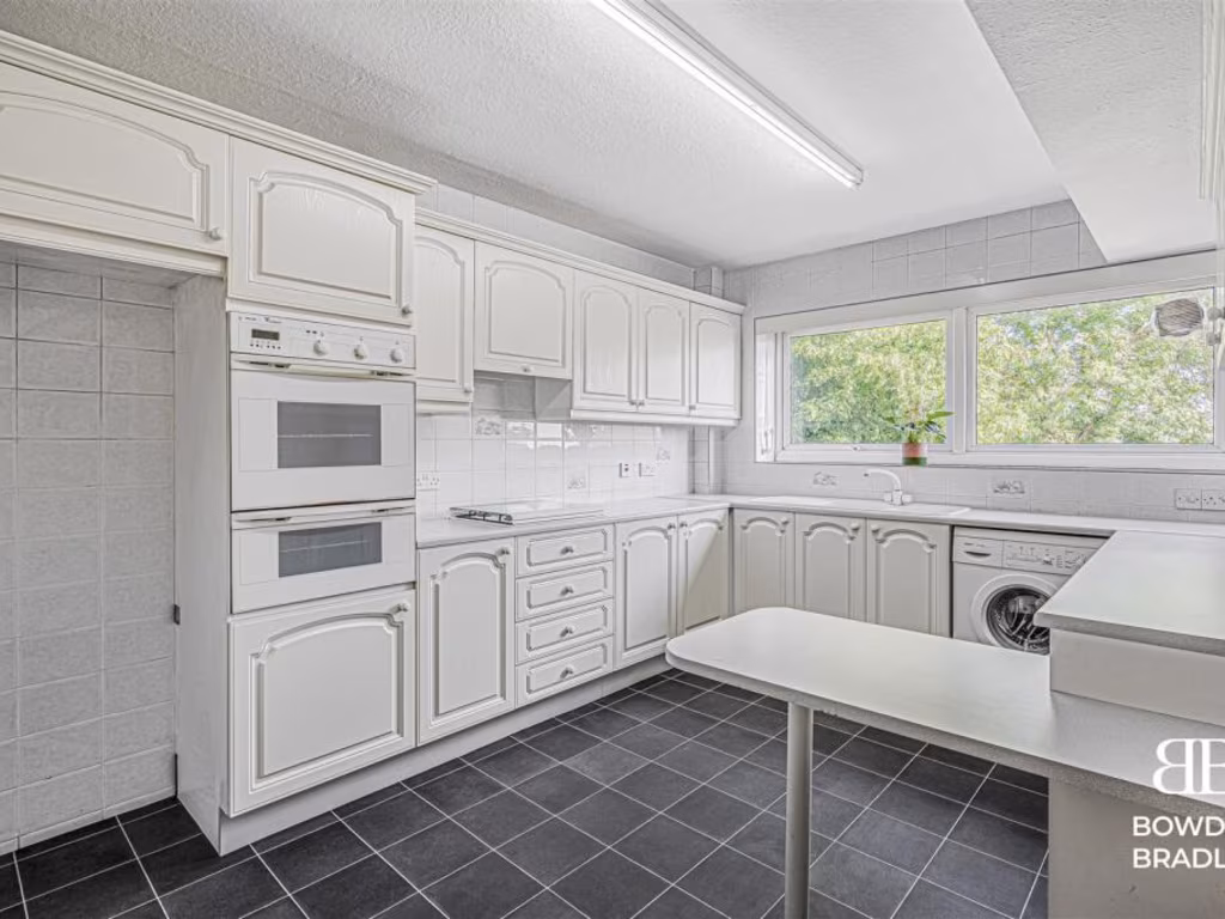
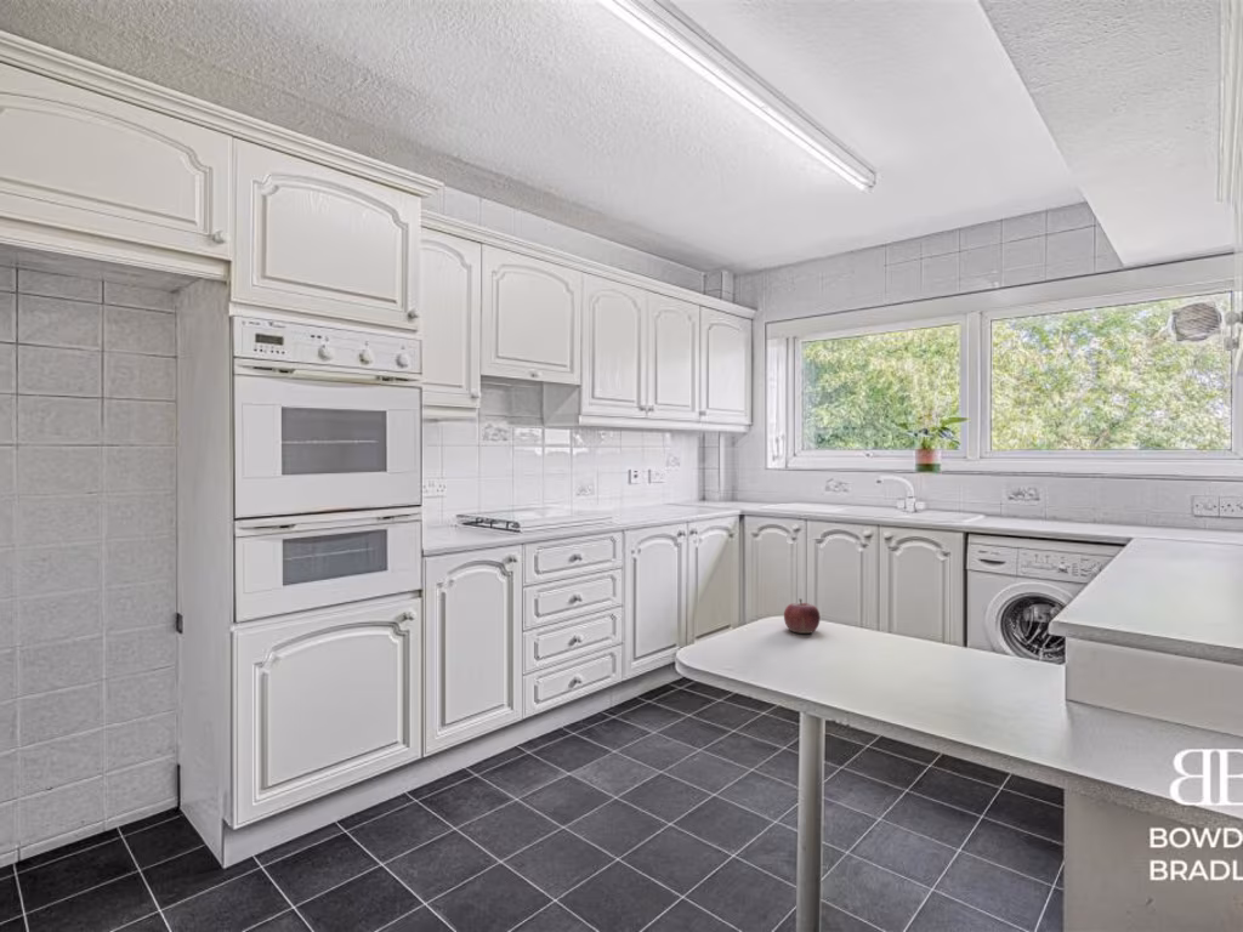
+ fruit (801, 614)
